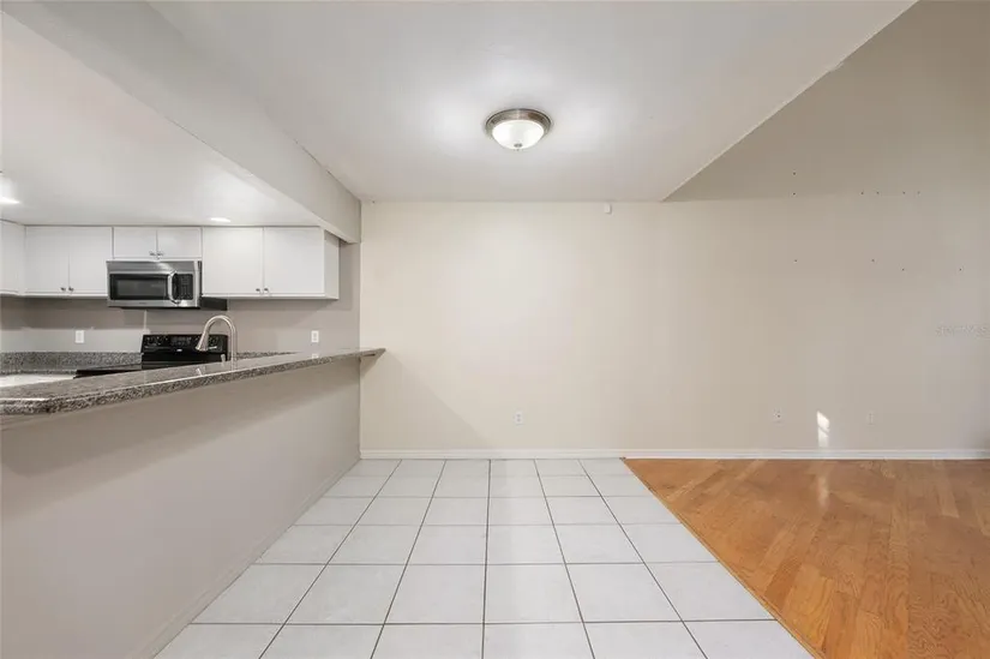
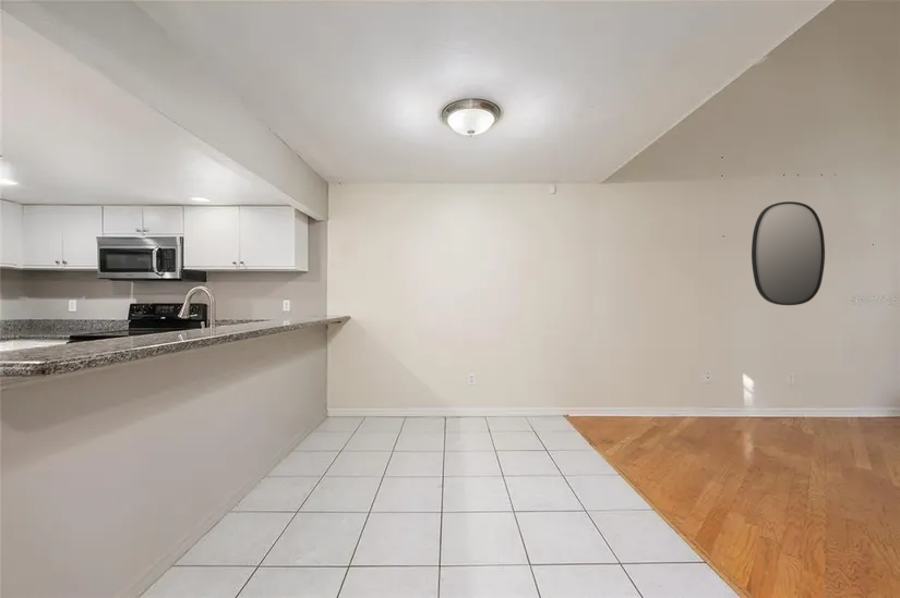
+ home mirror (788, 253)
